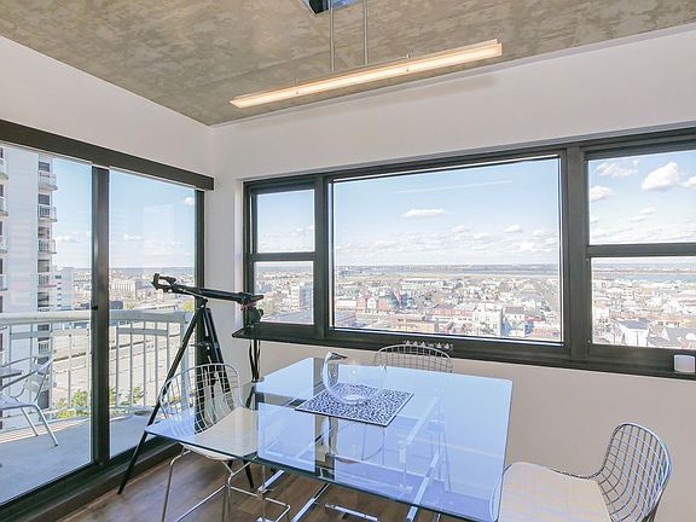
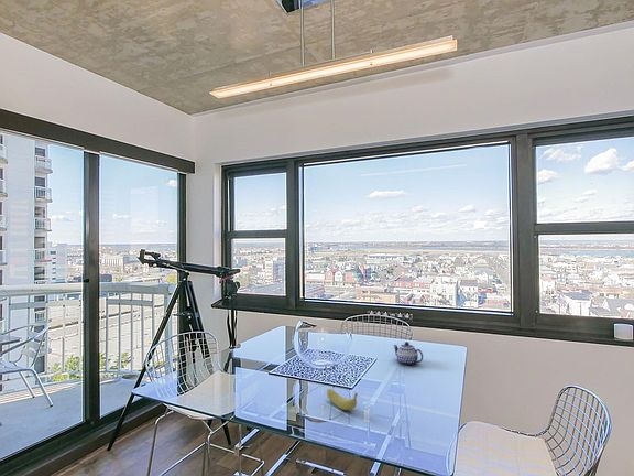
+ teapot (407, 351)
+ fruit (341, 397)
